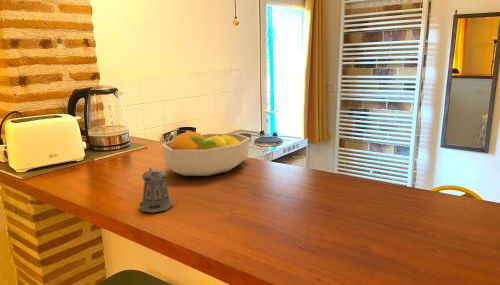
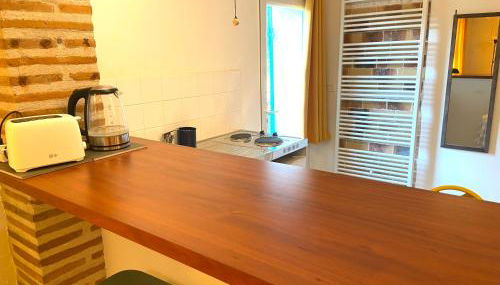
- fruit bowl (207, 148)
- pepper shaker (155, 186)
